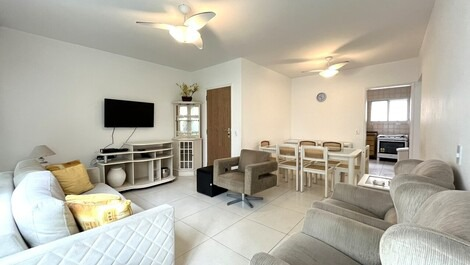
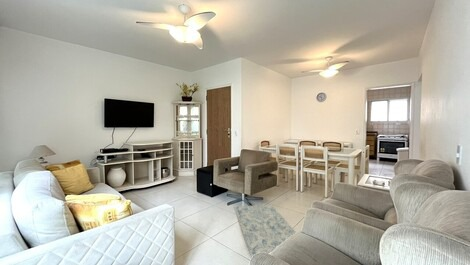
+ rug (265, 225)
